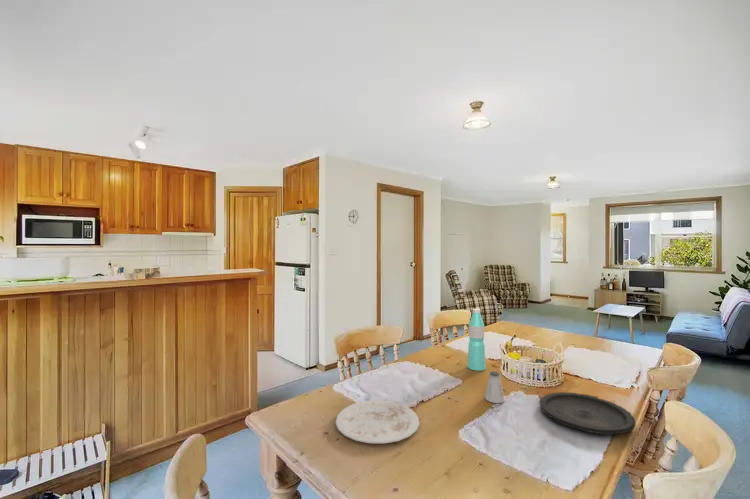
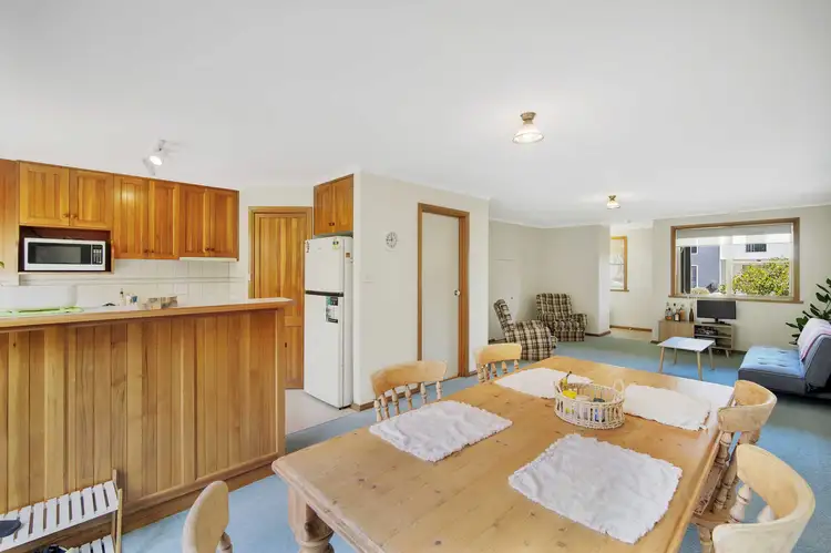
- plate (584, 411)
- water bottle (476, 338)
- plate (377, 420)
- saltshaker (494, 385)
